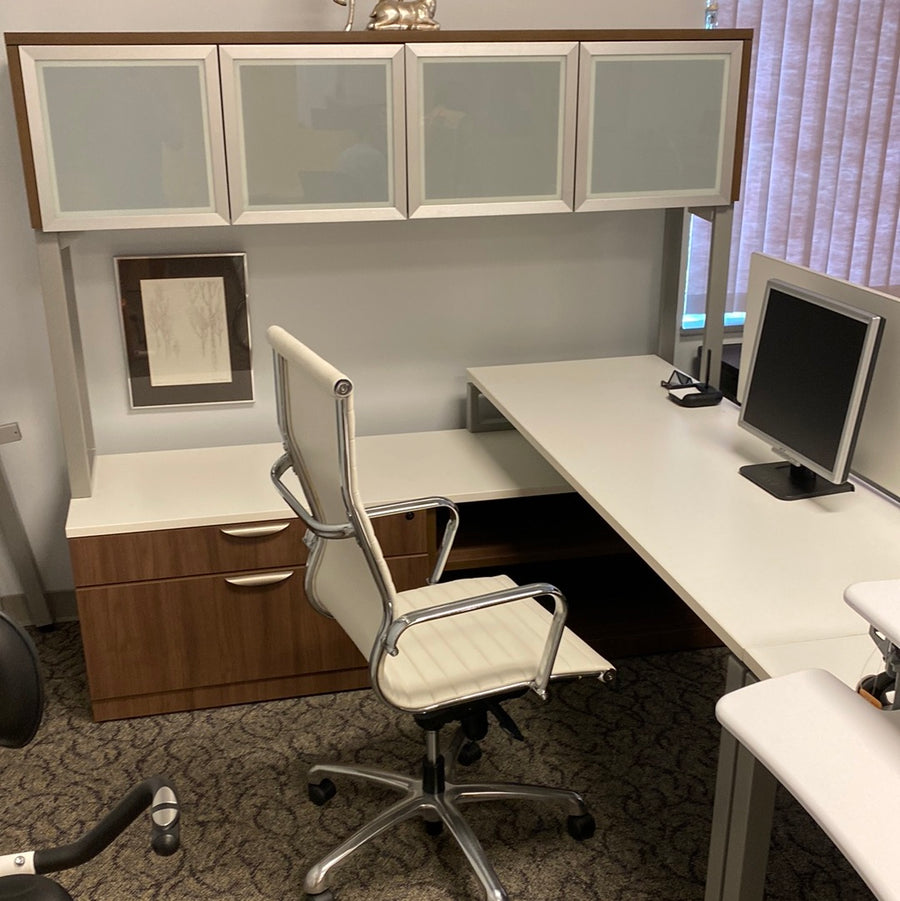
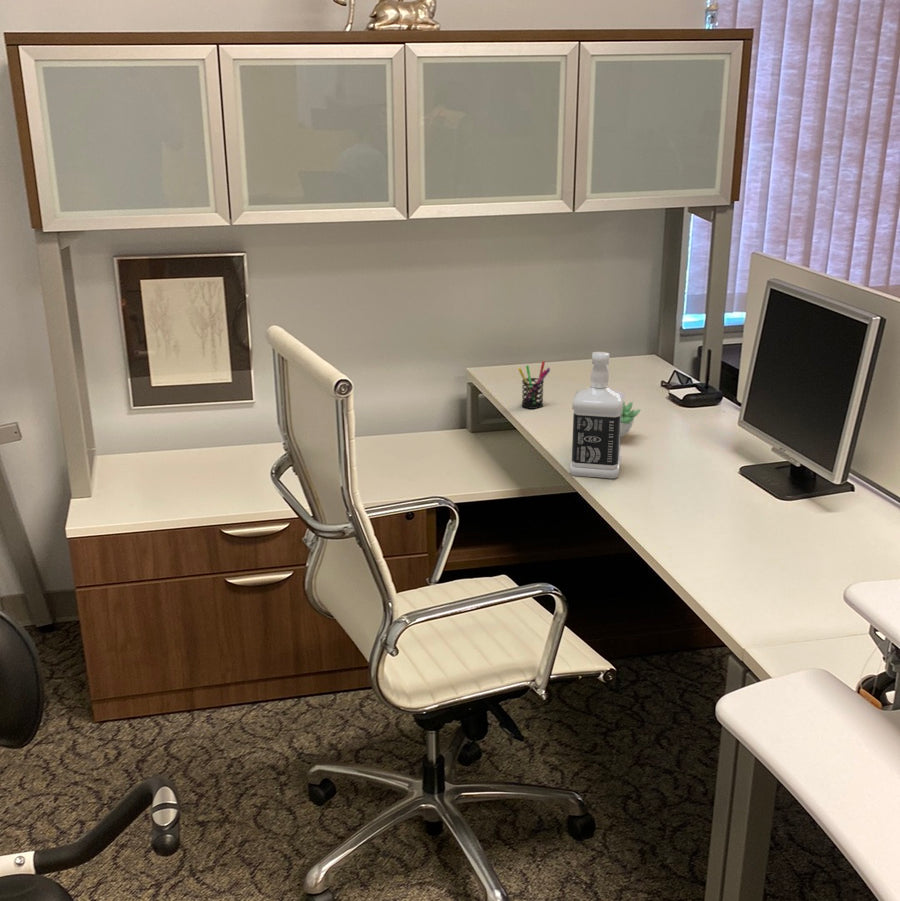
+ succulent plant (622, 418)
+ pen holder (533, 384)
+ bottle (598, 412)
